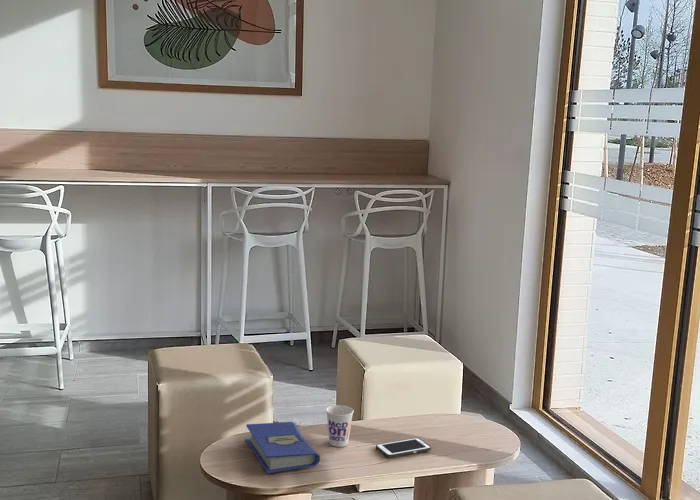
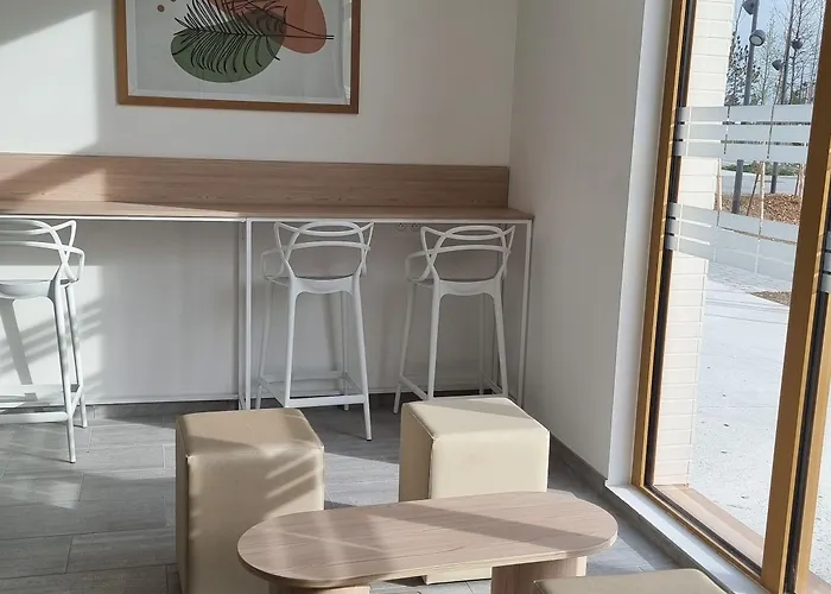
- cup (339, 426)
- hardcover book (281, 445)
- cell phone (403, 447)
